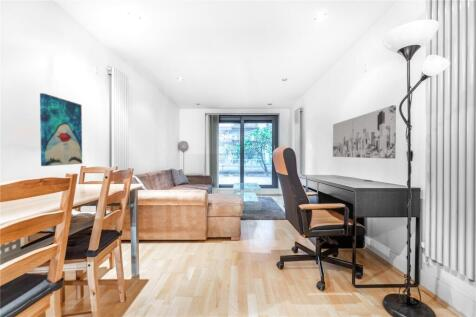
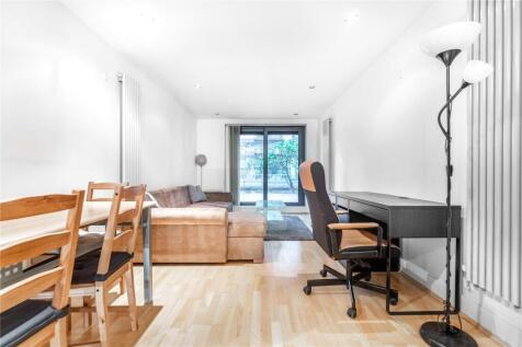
- wall art (356, 137)
- wall art (63, 132)
